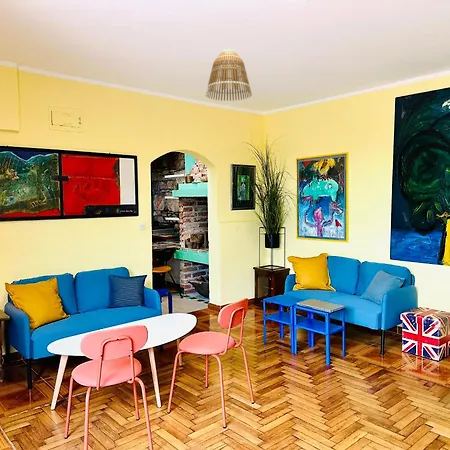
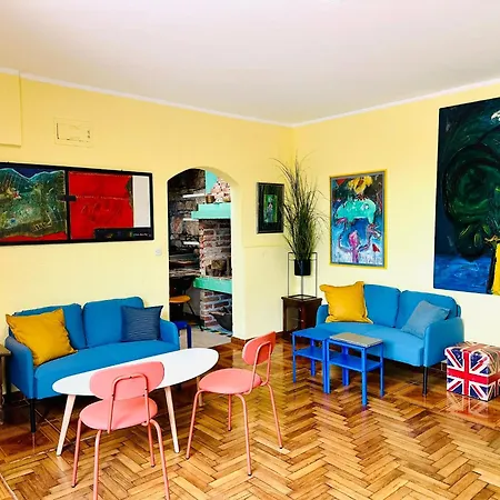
- lamp shade (229, 73)
